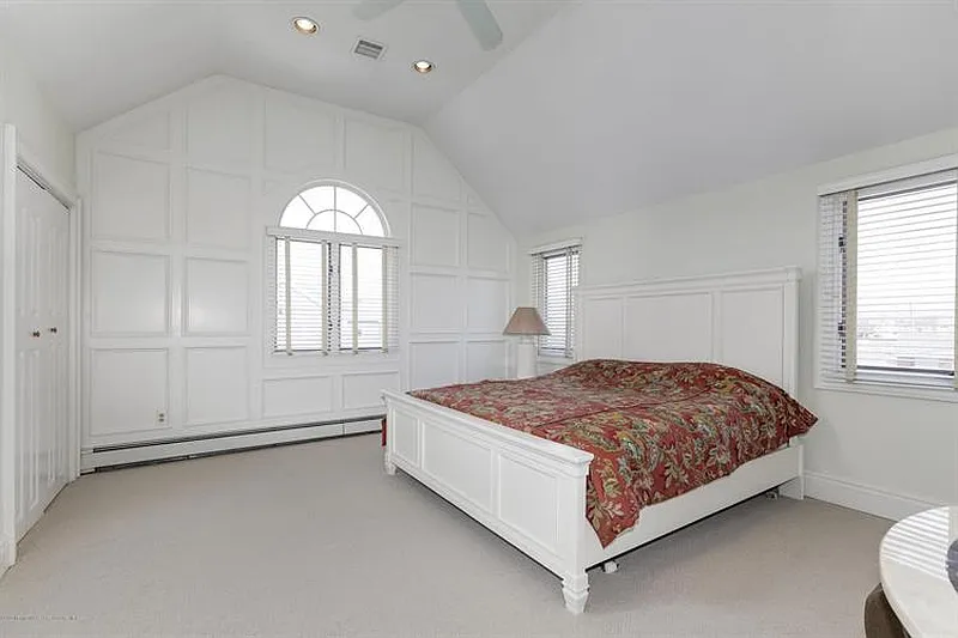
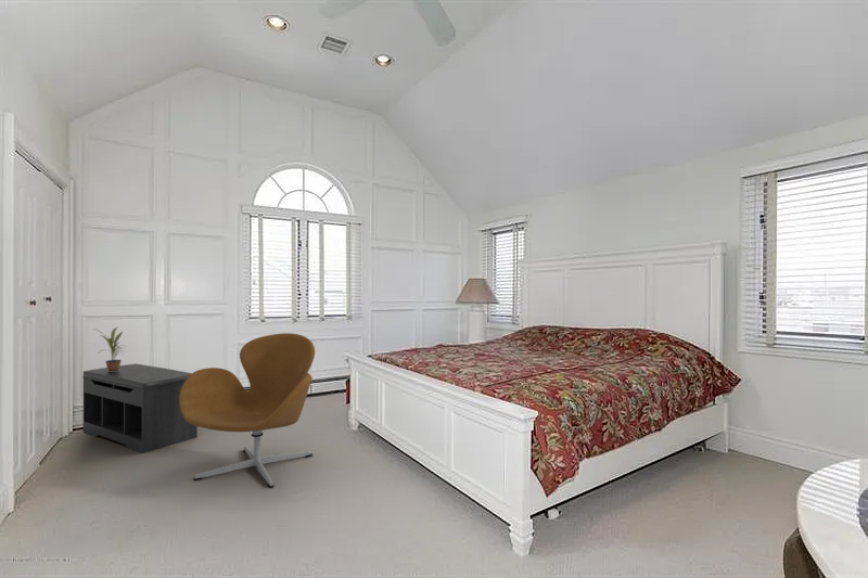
+ armchair (258, 401)
+ bench (139, 403)
+ potted plant (113, 348)
